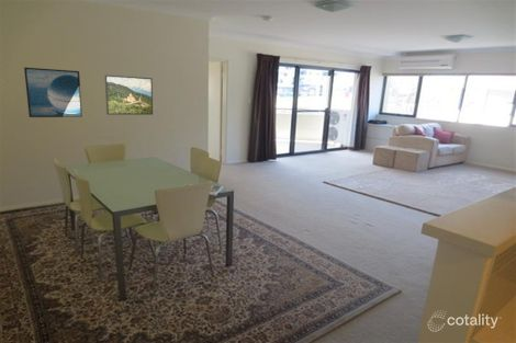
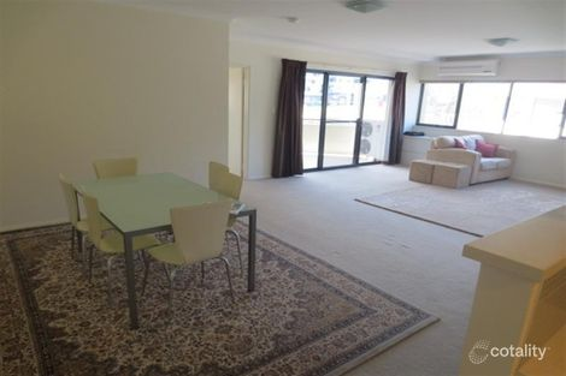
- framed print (130, 95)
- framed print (54, 93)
